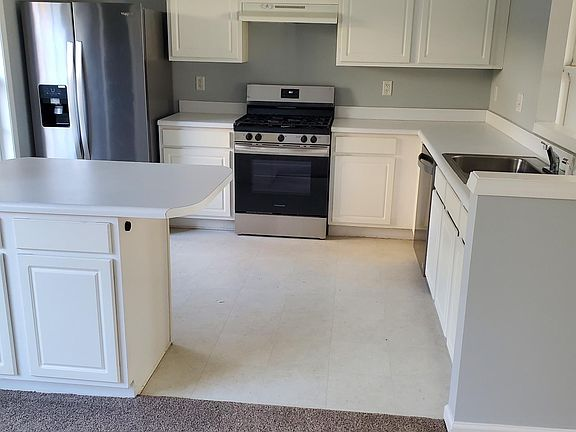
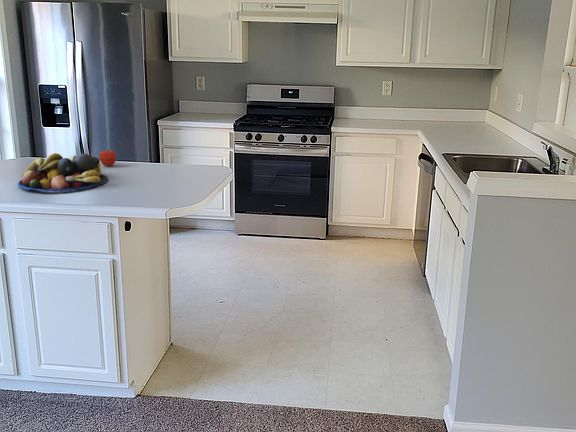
+ fruit bowl (62, 167)
+ fruit (107, 157)
